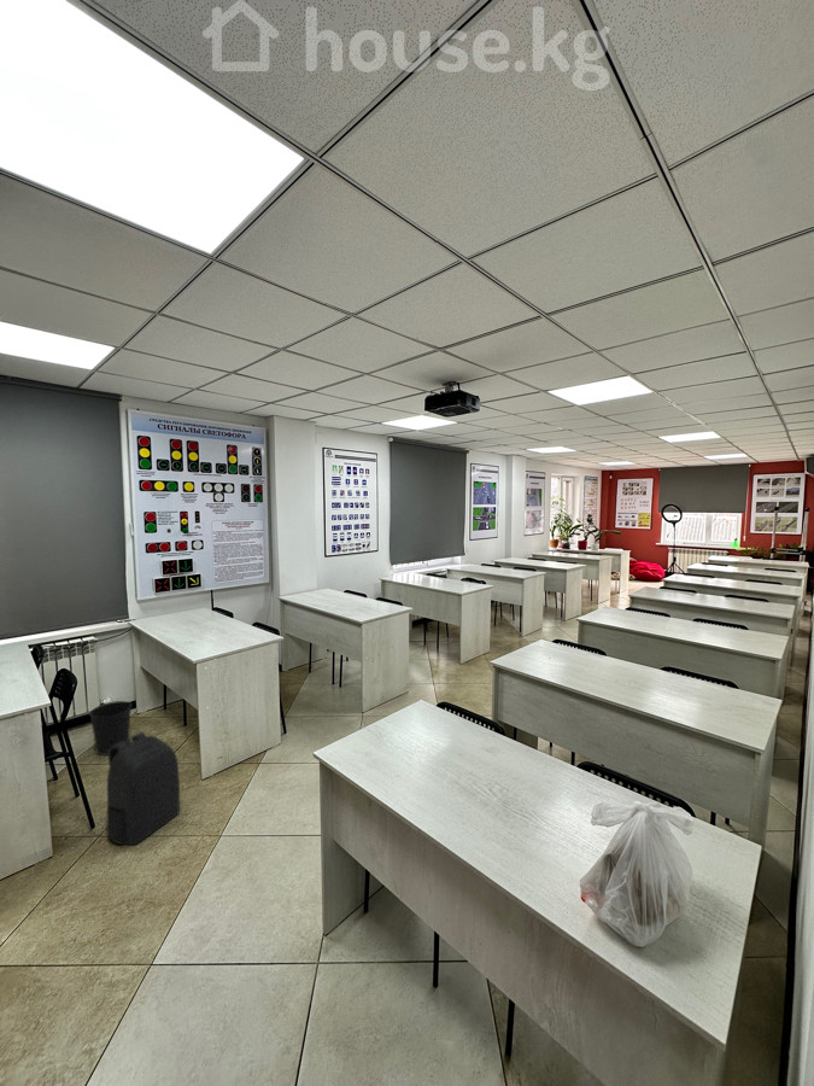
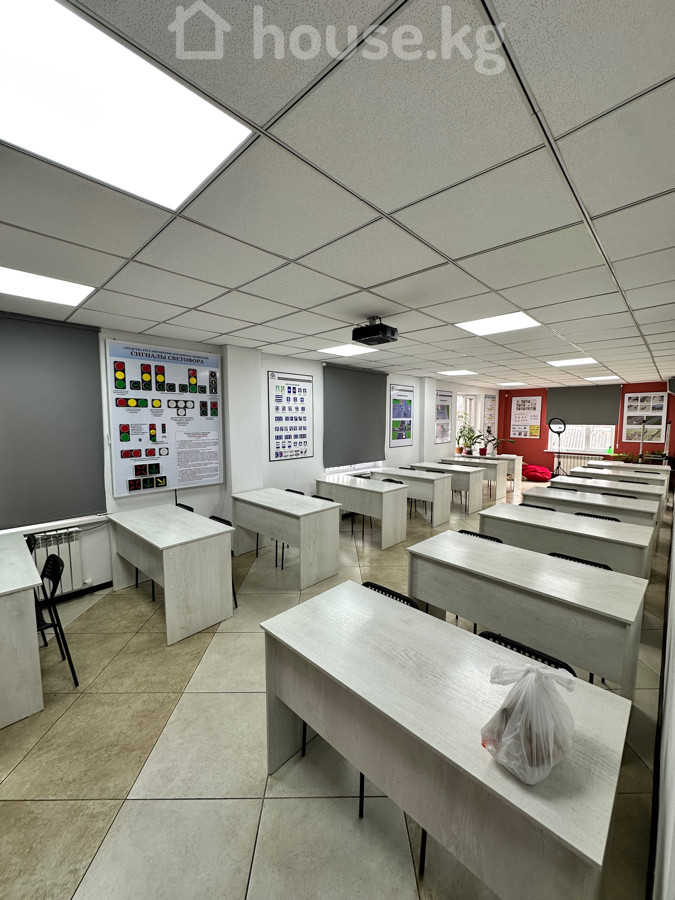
- backpack (139, 778)
- wastebasket (111, 728)
